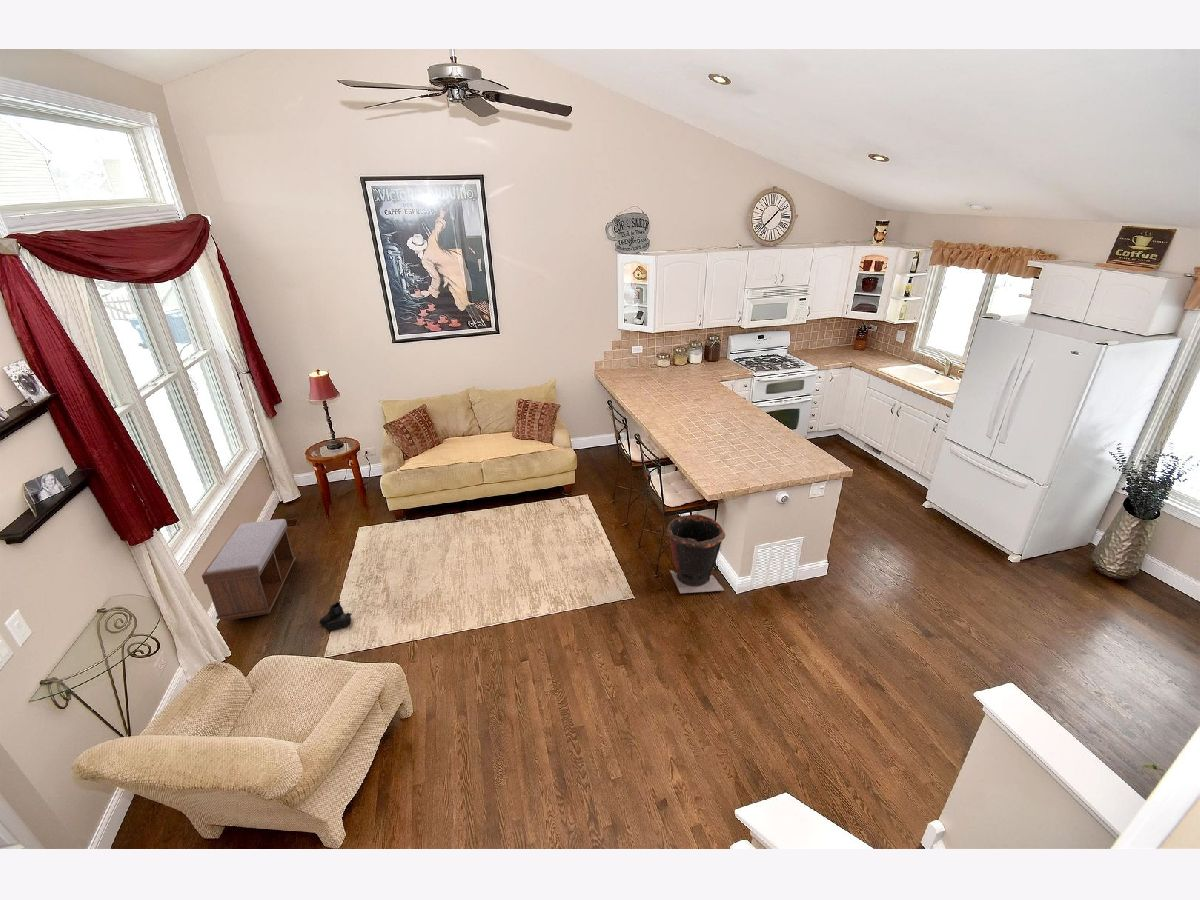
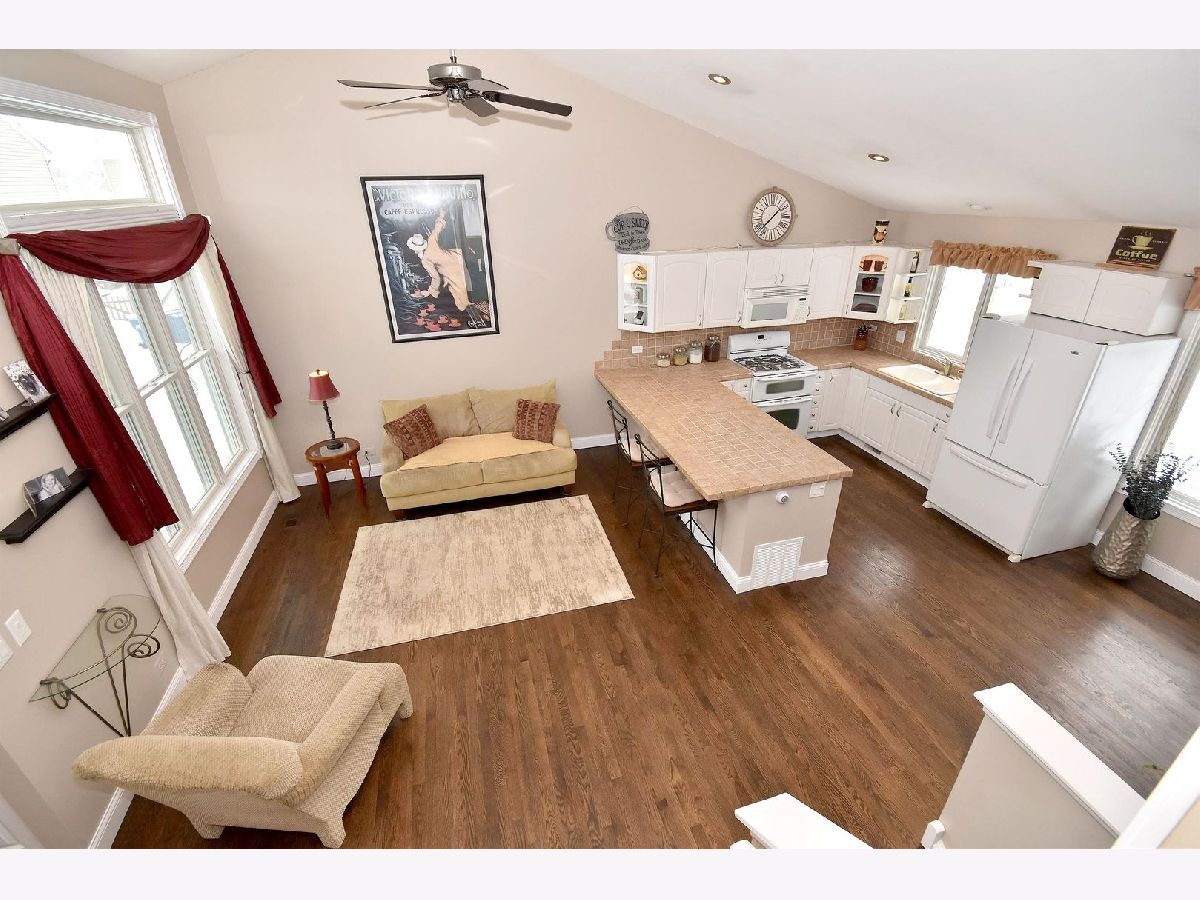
- trash can (693, 551)
- bench (254, 566)
- boots (337, 616)
